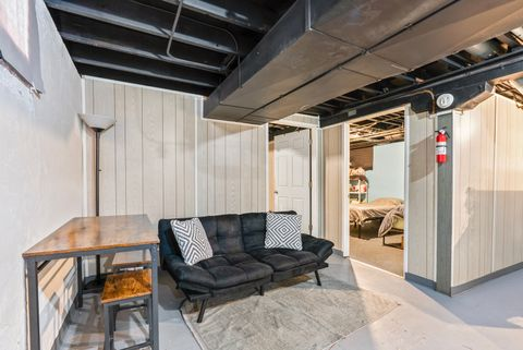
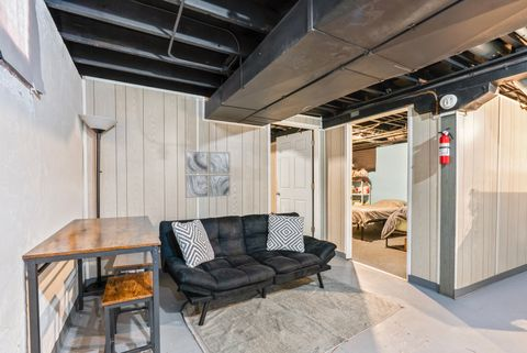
+ wall art (208, 173)
